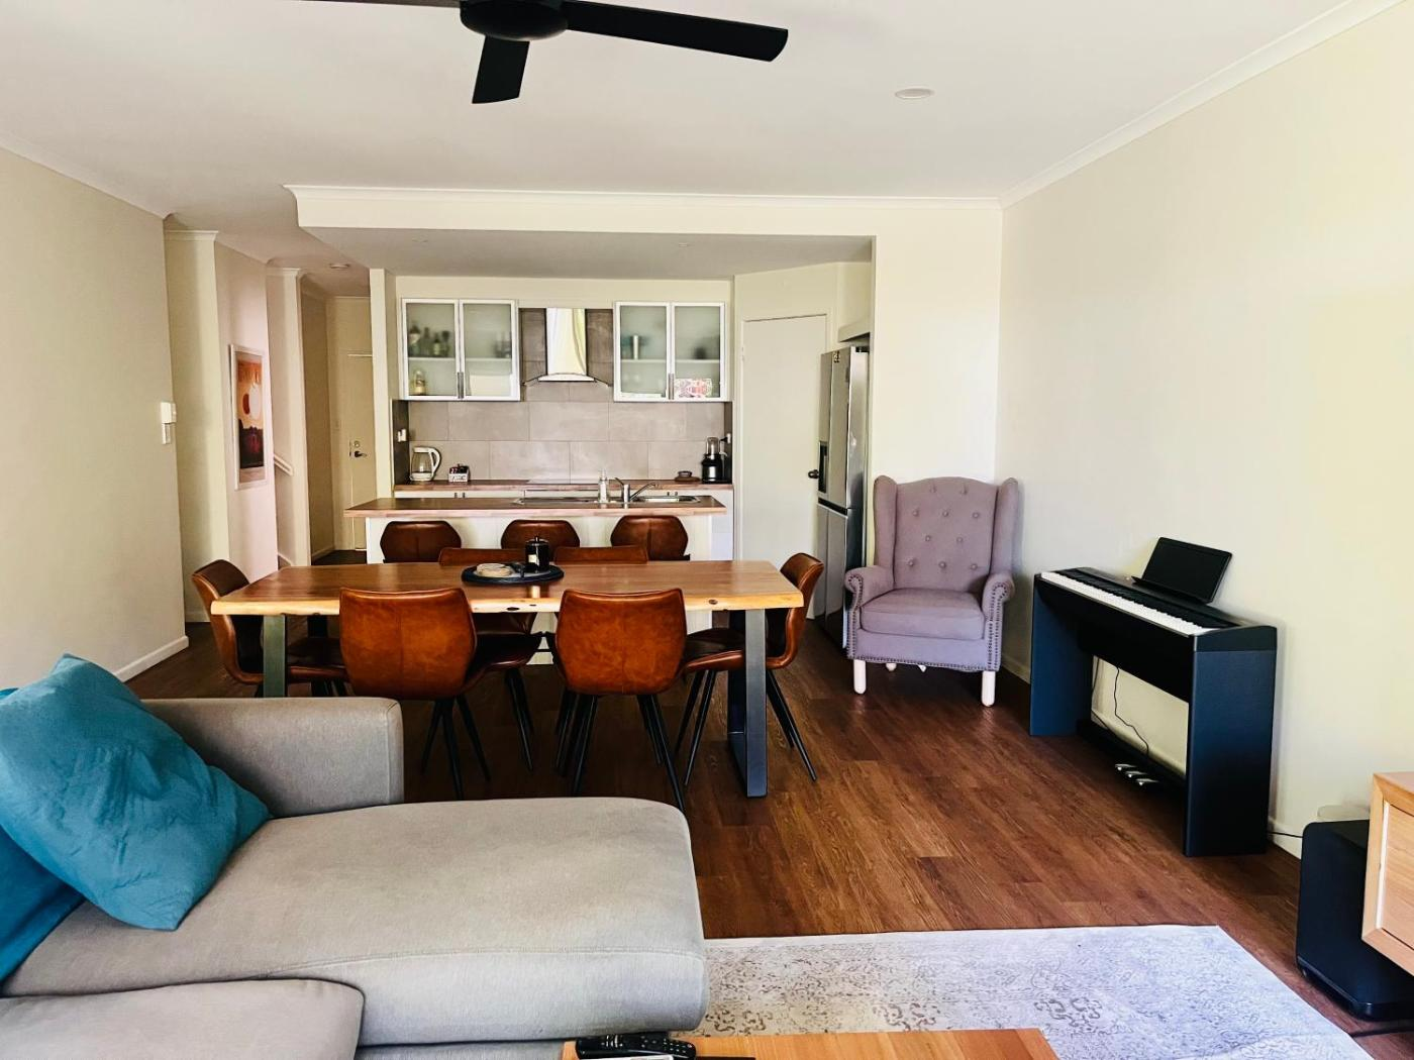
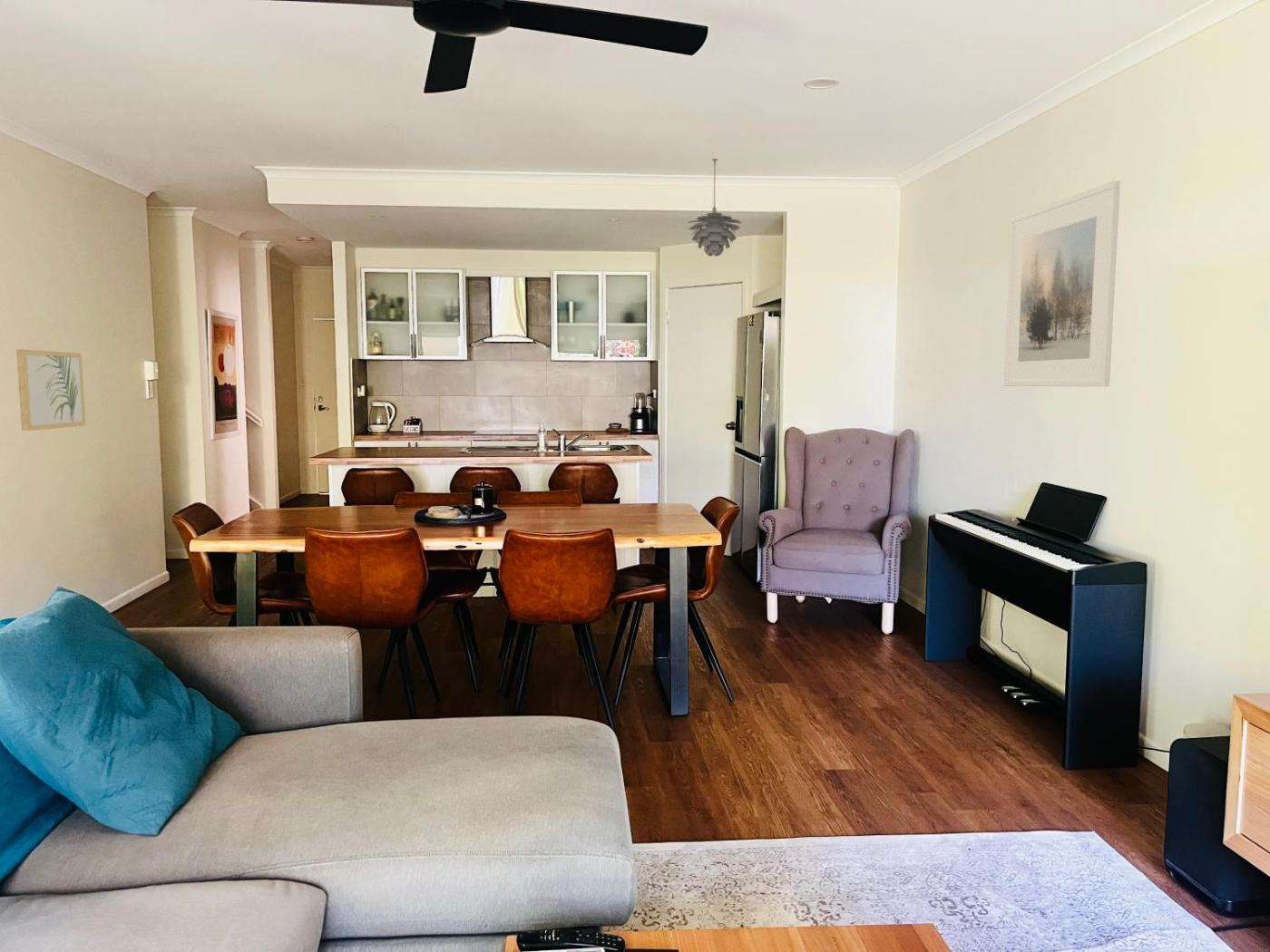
+ pendant light (714, 207)
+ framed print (1055, 295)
+ wall art (53, 390)
